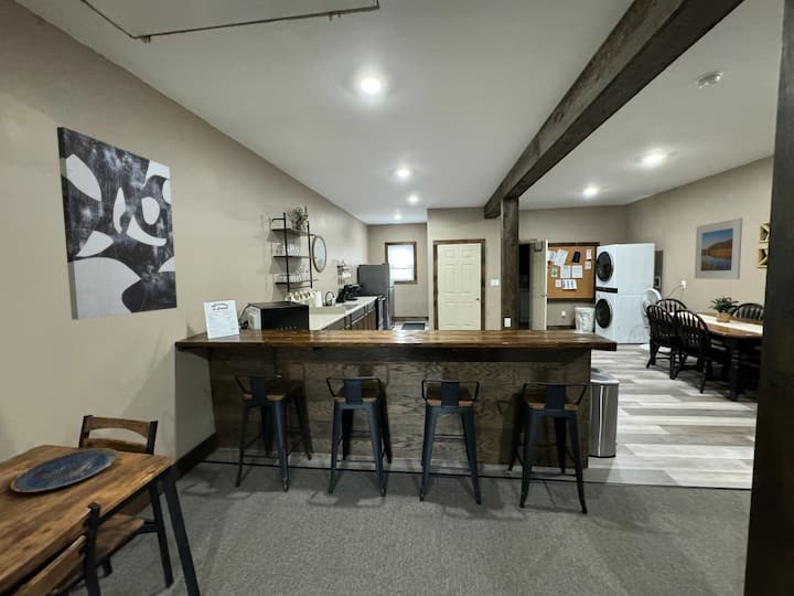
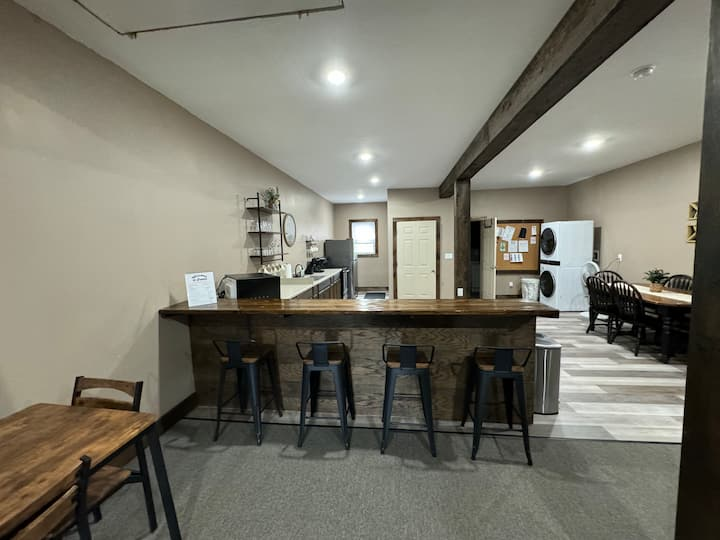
- plate (68, 469)
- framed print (716, 251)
- wall art (127, 232)
